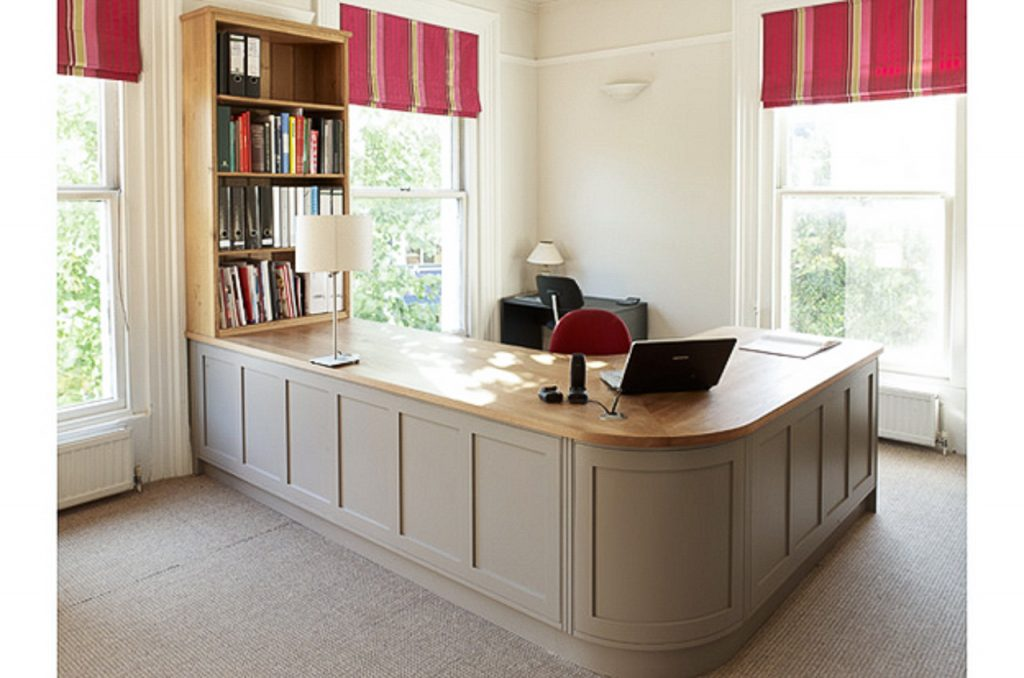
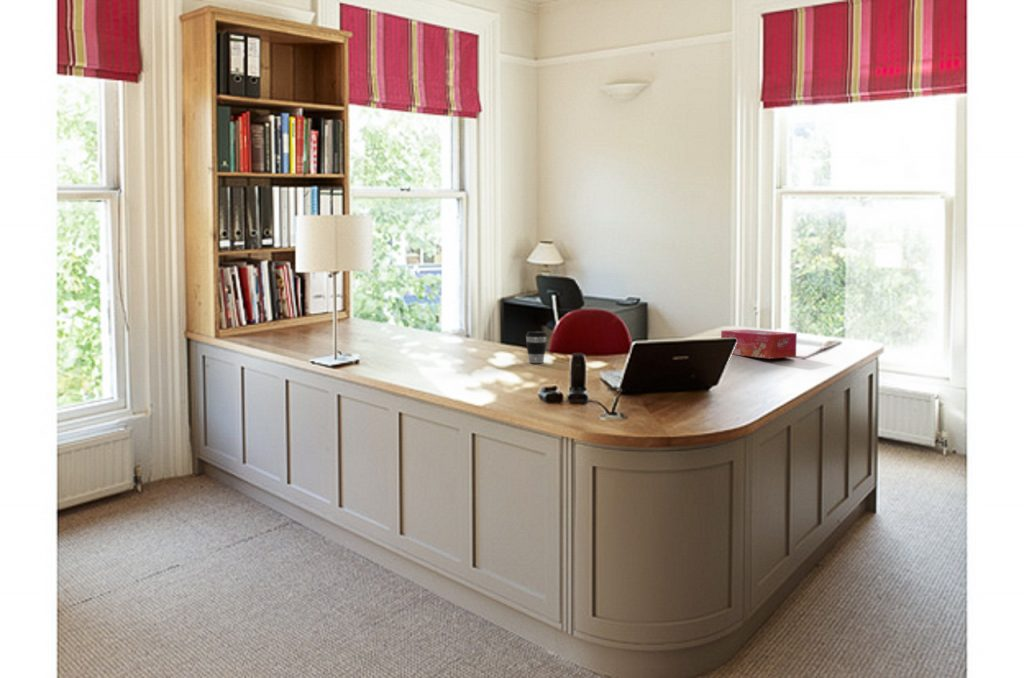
+ coffee cup (536, 347)
+ tissue box (757, 343)
